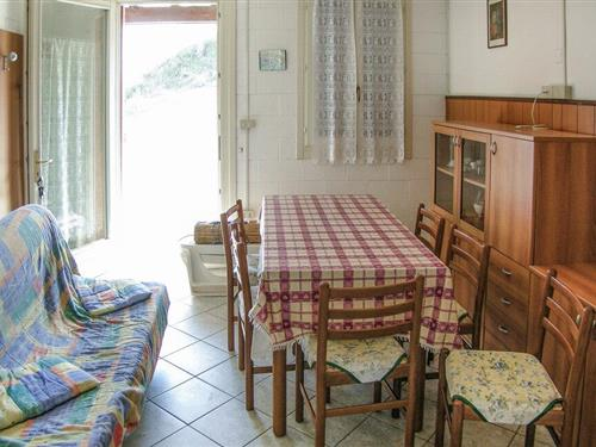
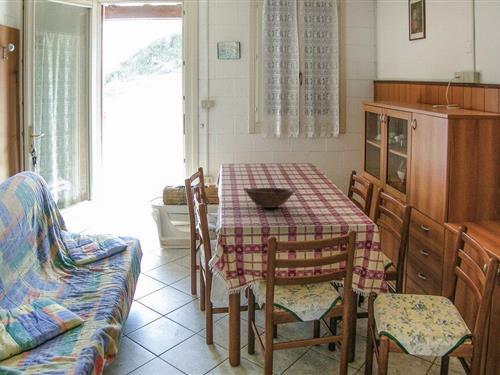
+ bowl (269, 197)
